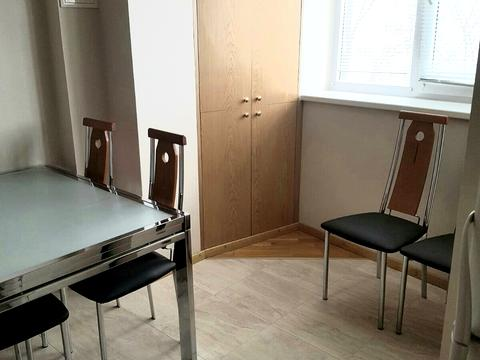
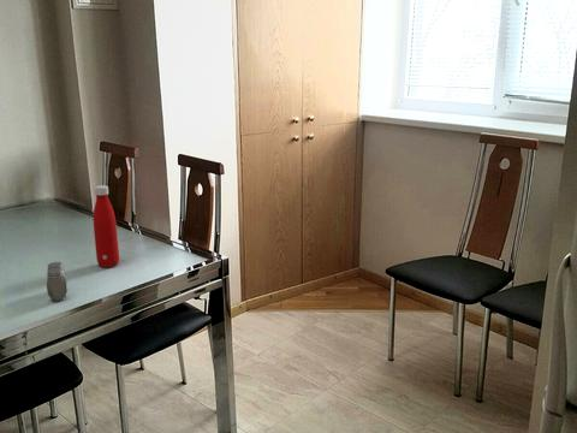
+ salt and pepper shaker (56, 280)
+ bottle (105, 226)
